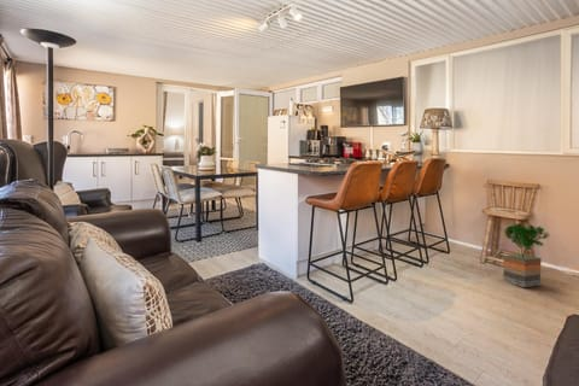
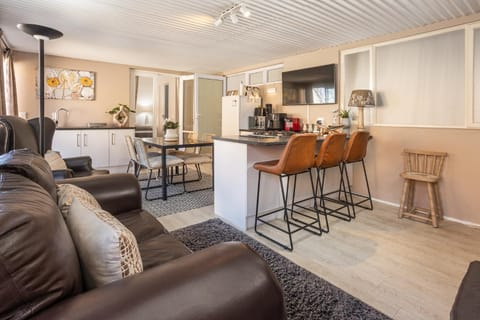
- potted tree (524, 253)
